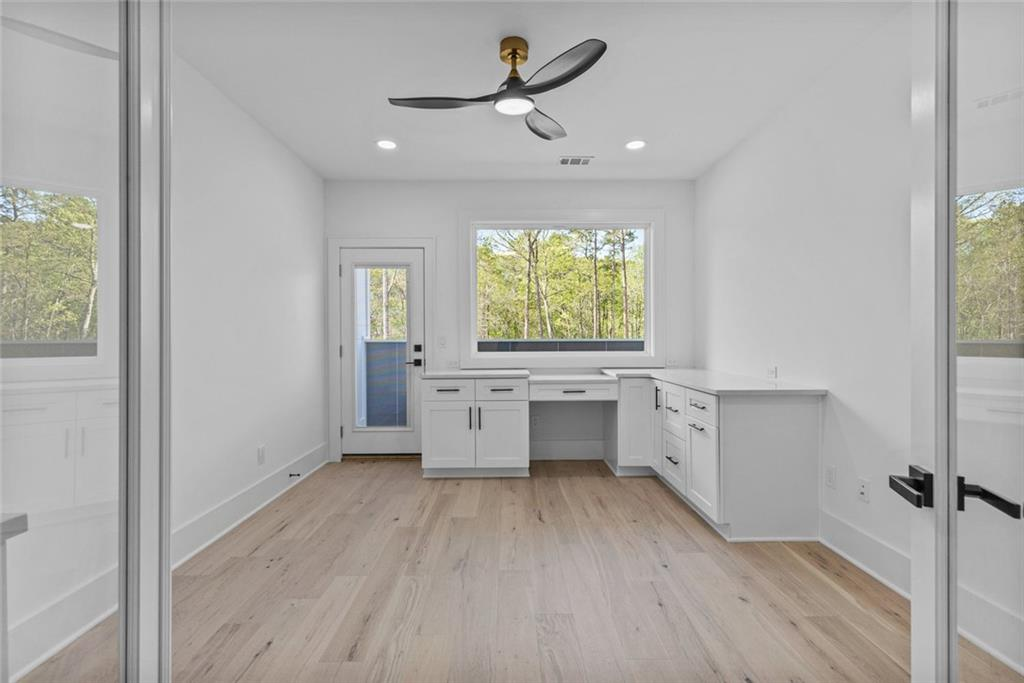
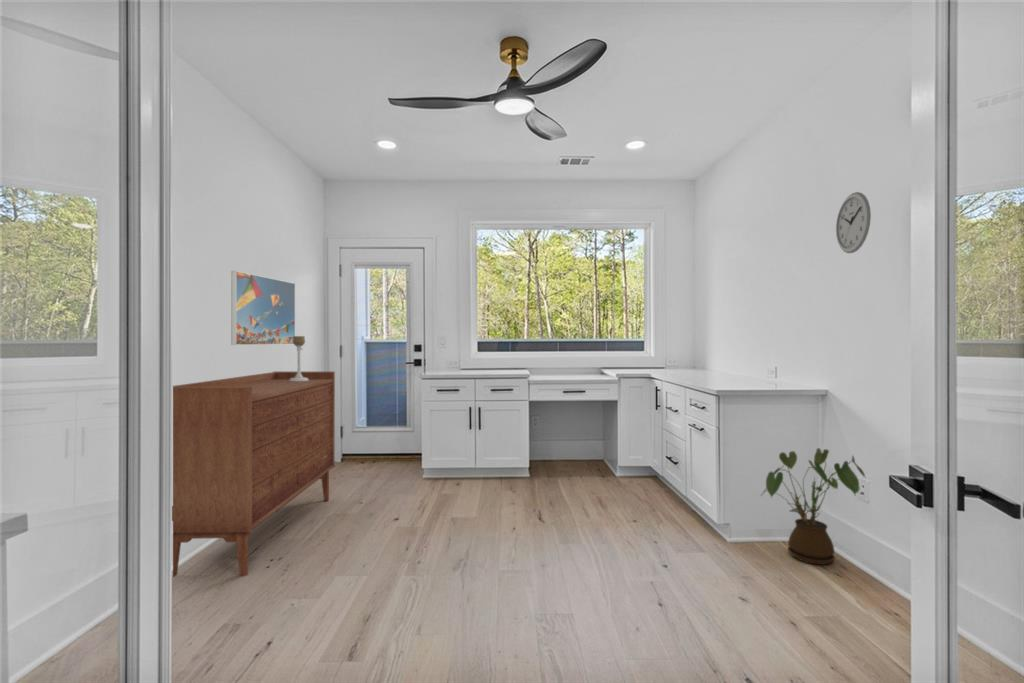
+ wall clock (851, 223)
+ house plant (810, 506)
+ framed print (266, 311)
+ sideboard (264, 454)
+ candle holder (298, 358)
